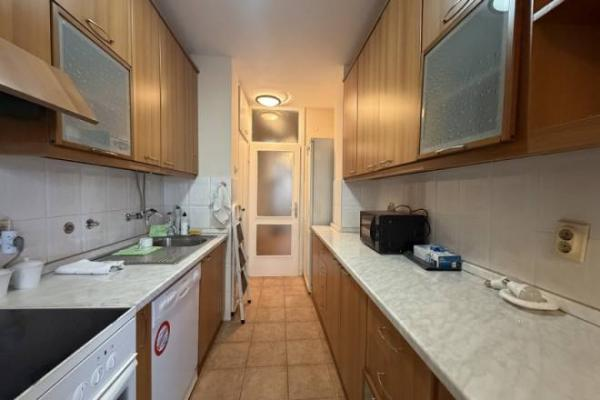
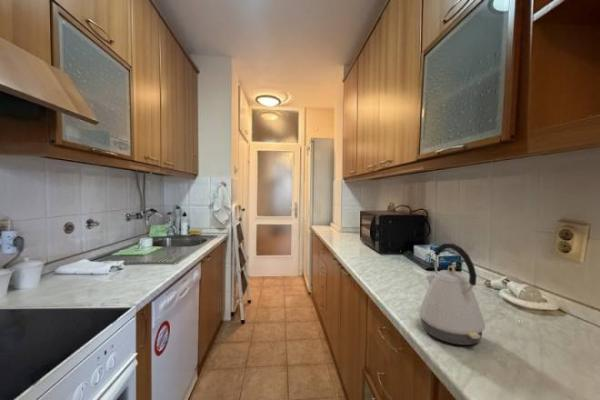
+ kettle (449, 287)
